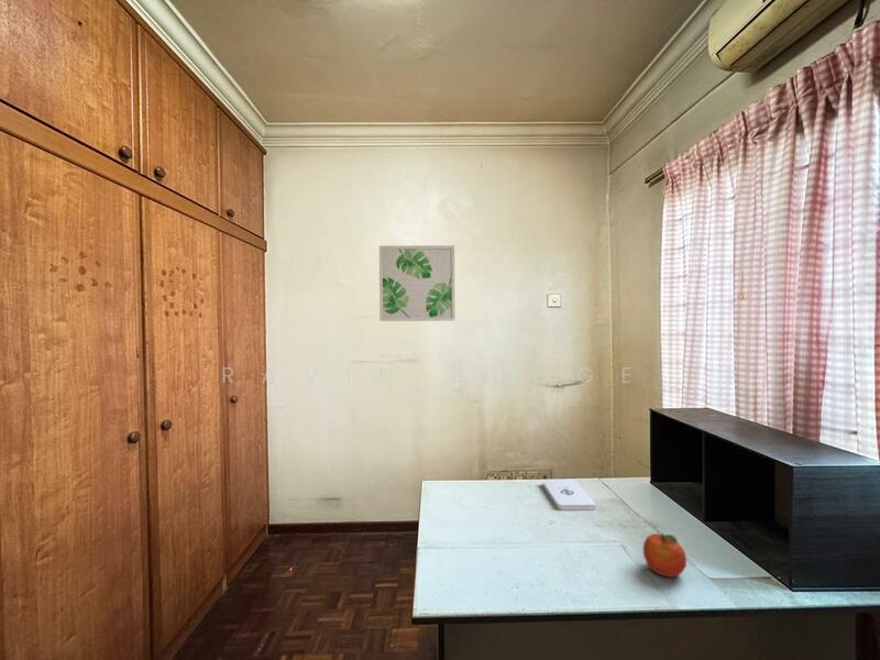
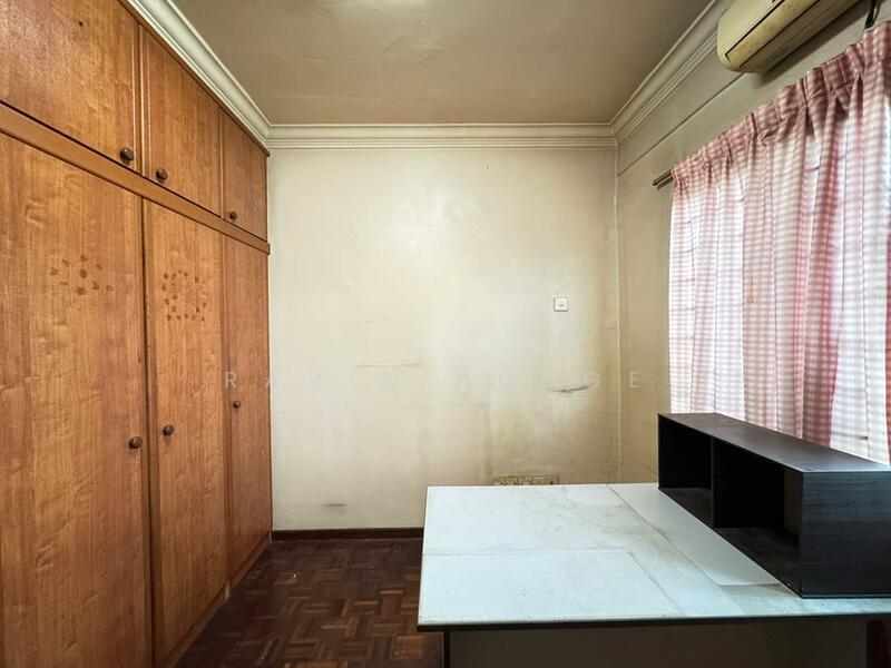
- notepad (566, 493)
- wall art (417, 283)
- fruit (663, 551)
